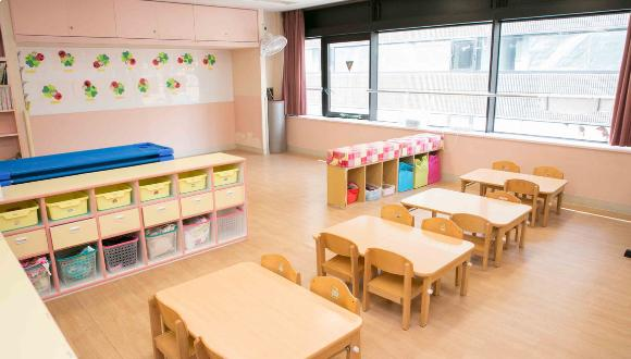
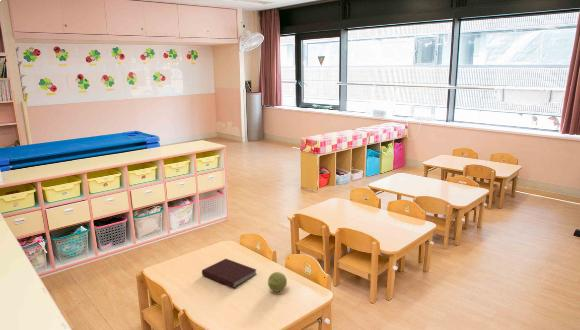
+ decorative ball (277, 281)
+ notebook (229, 272)
